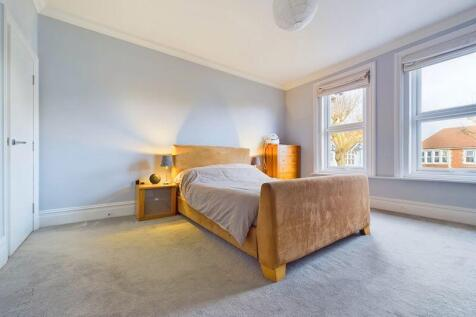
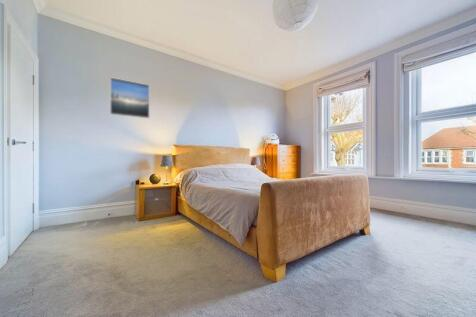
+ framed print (130, 99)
